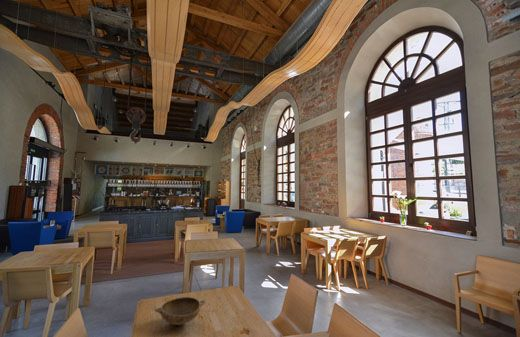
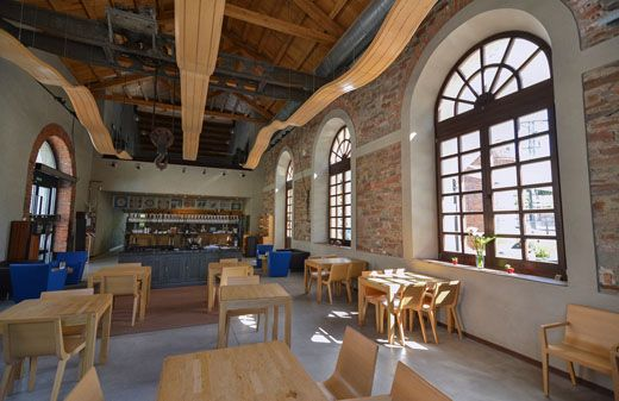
- bowl (180, 313)
